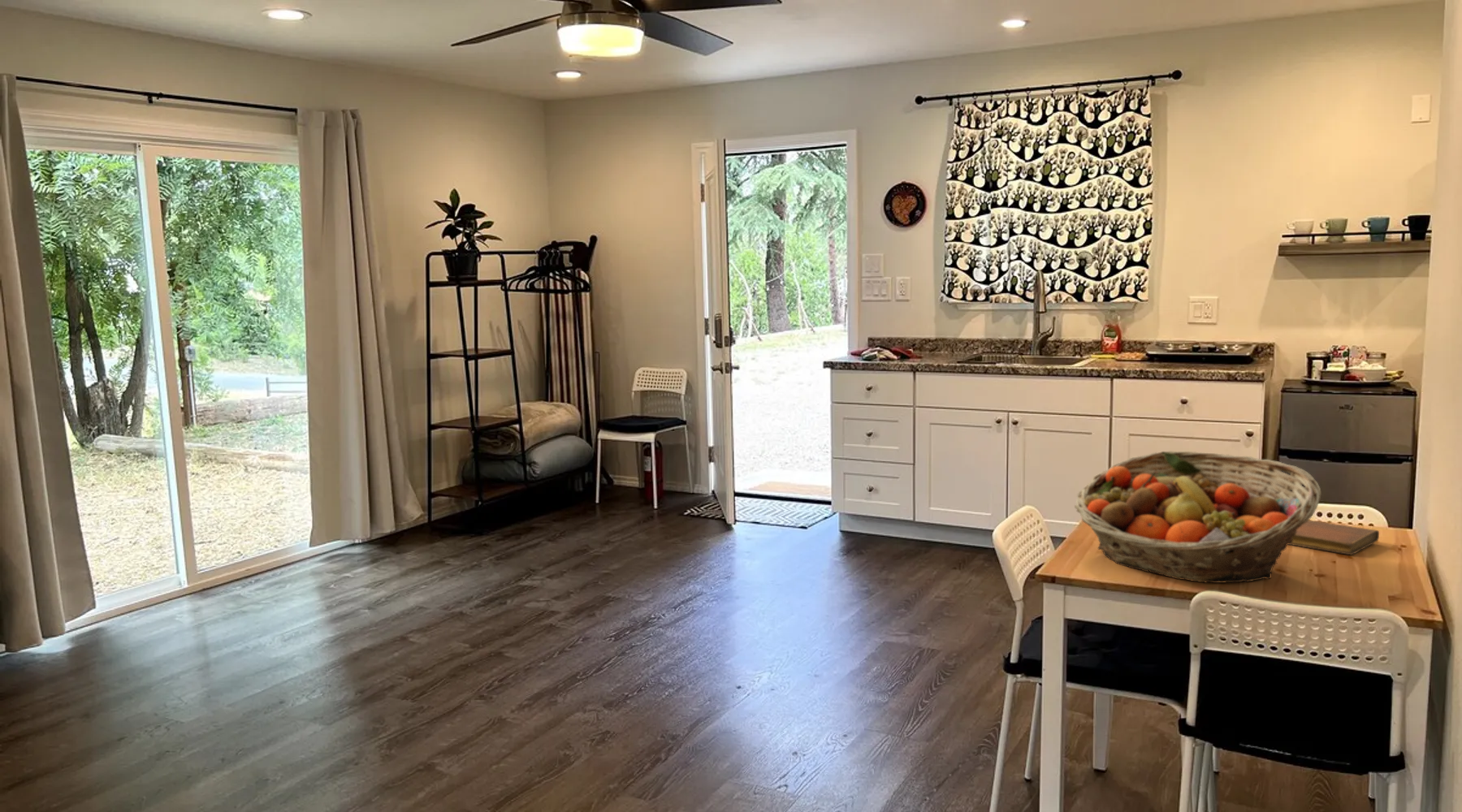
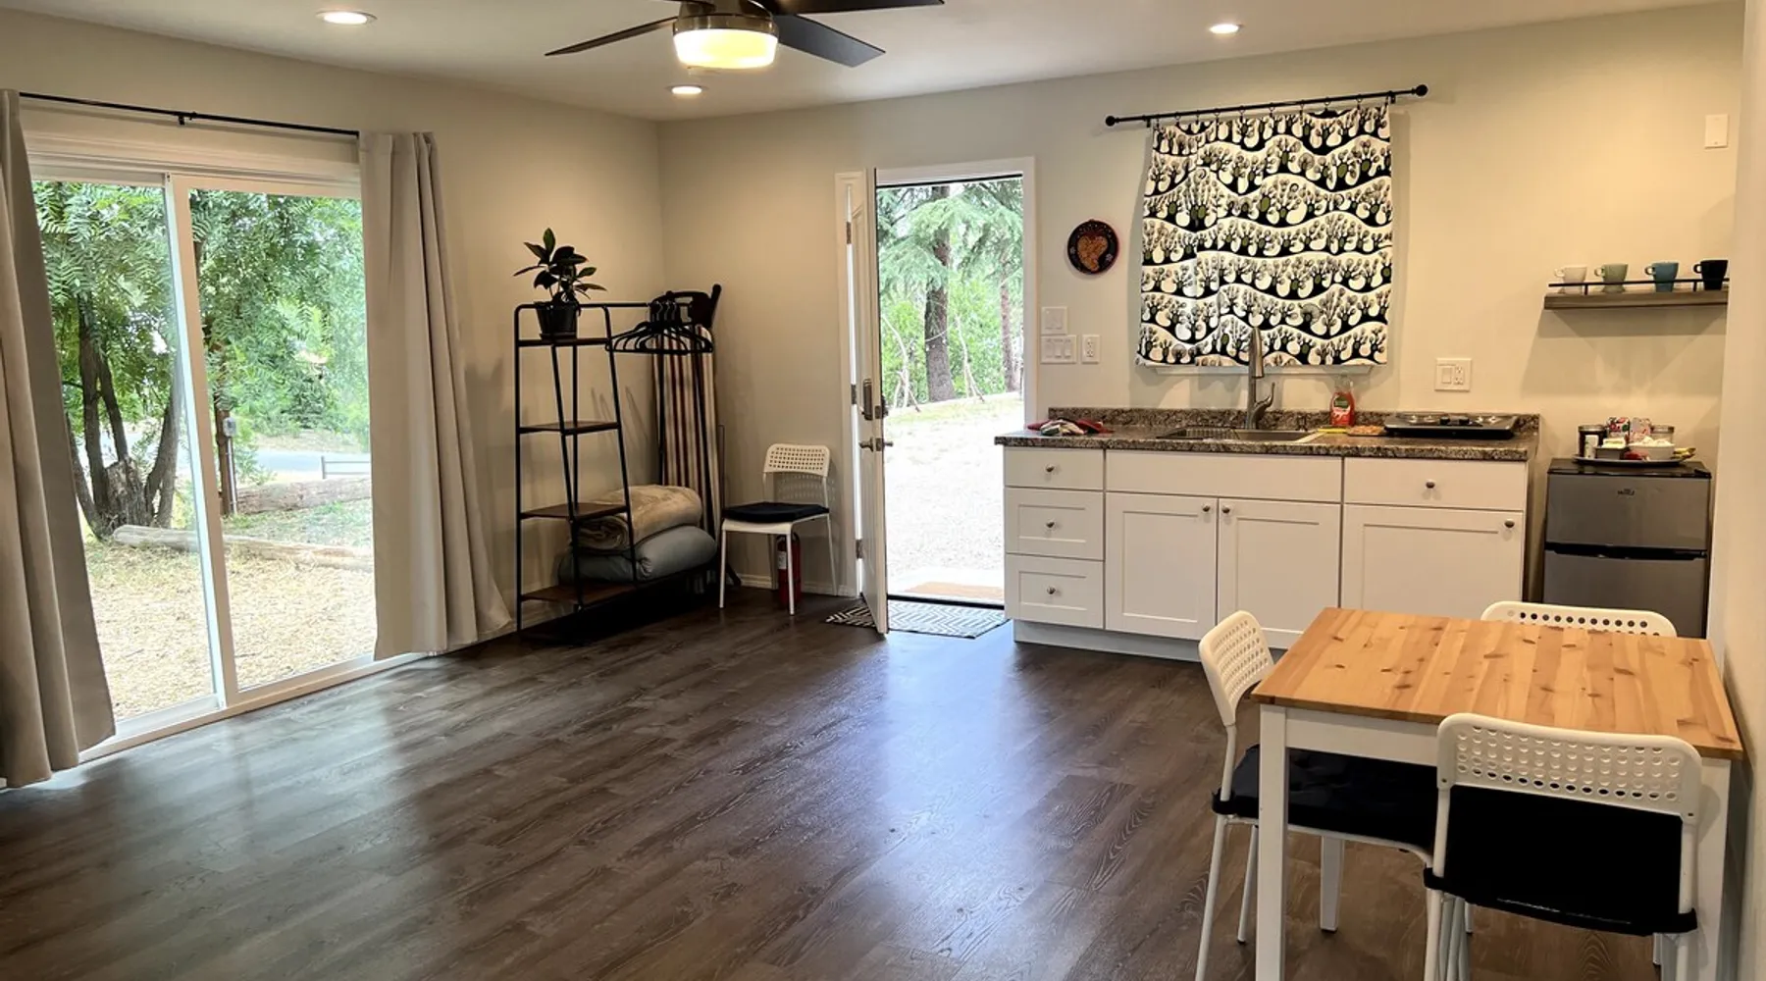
- fruit basket (1191, 512)
- notebook (1306, 533)
